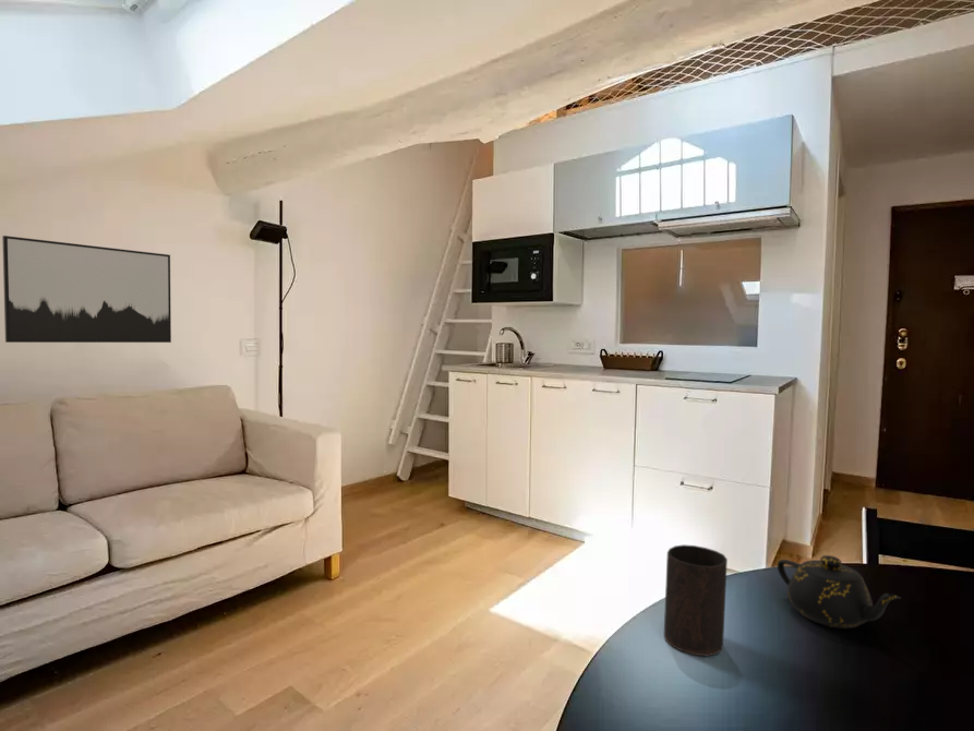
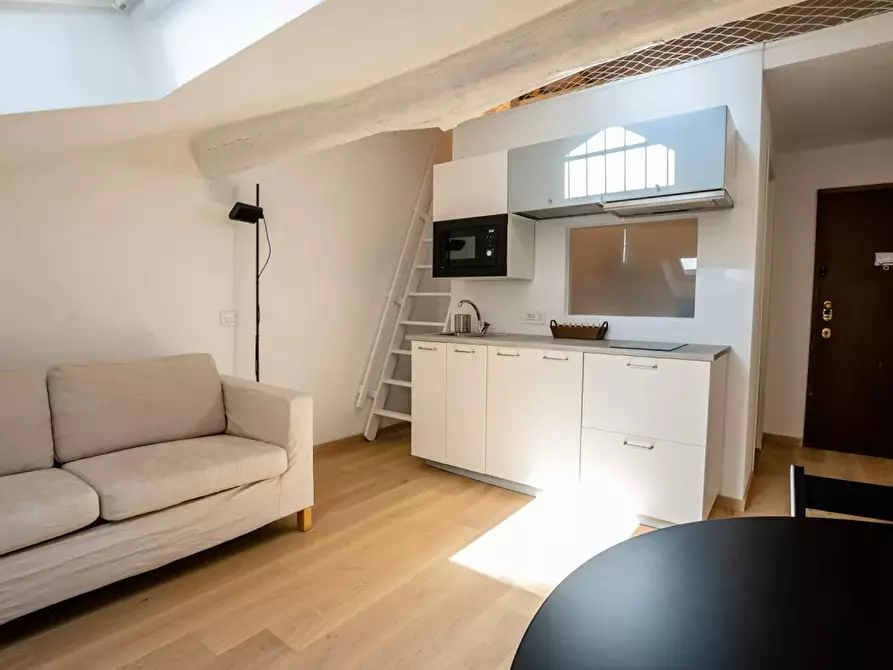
- teapot (833, 588)
- wall art (95, 295)
- cup (695, 598)
